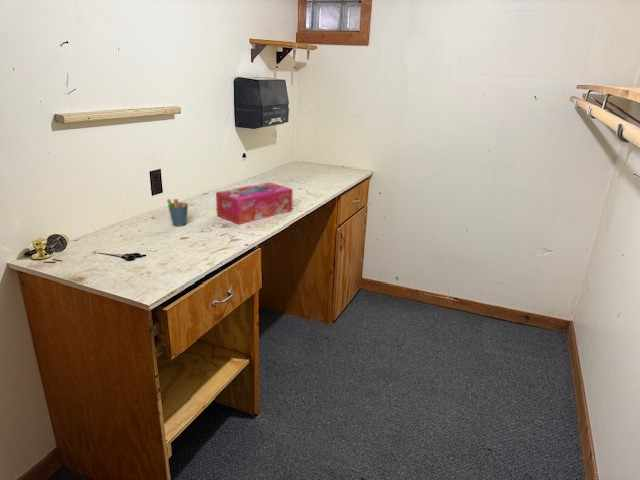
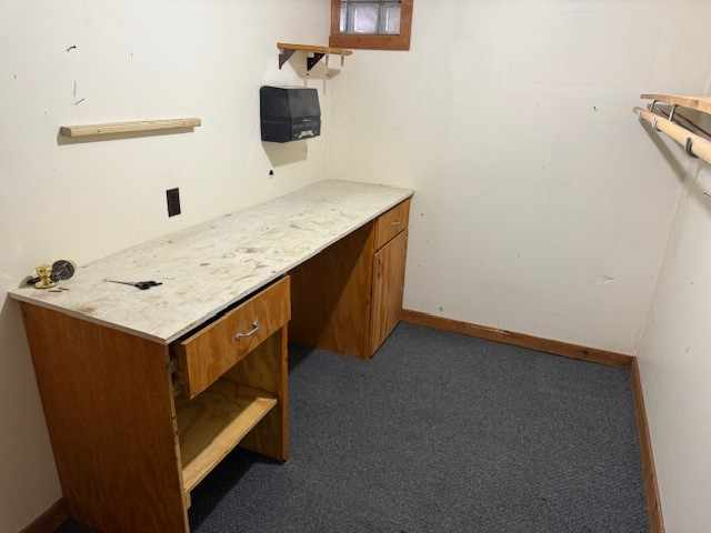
- tissue box (255, 201)
- pen holder (178, 209)
